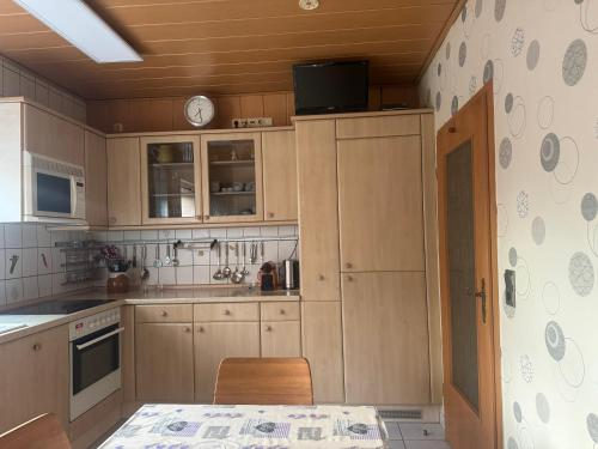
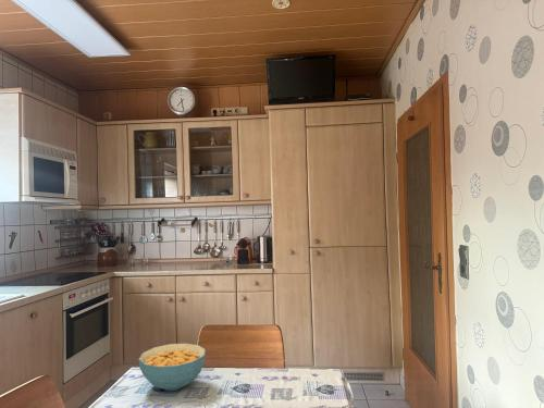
+ cereal bowl (173, 370)
